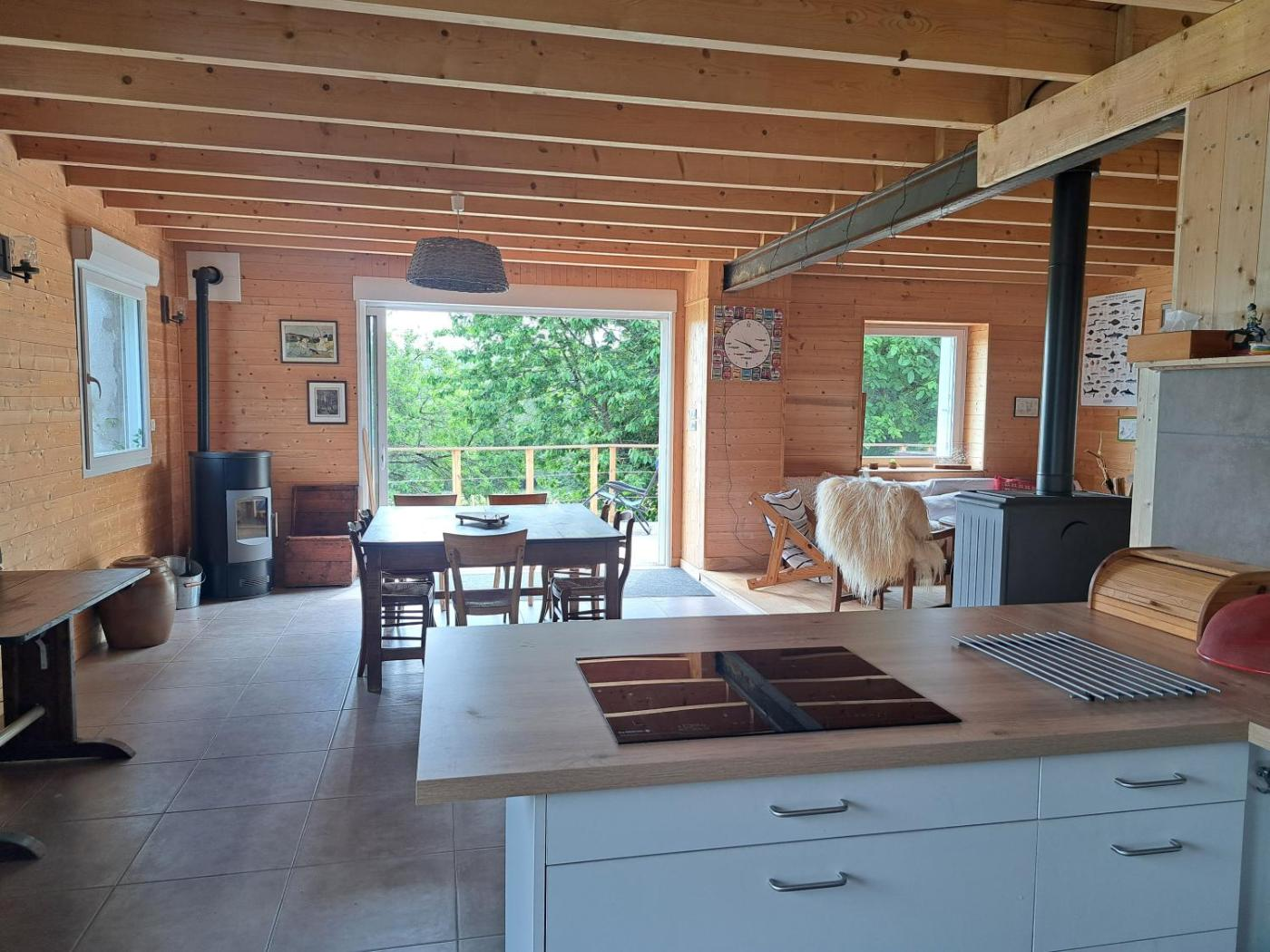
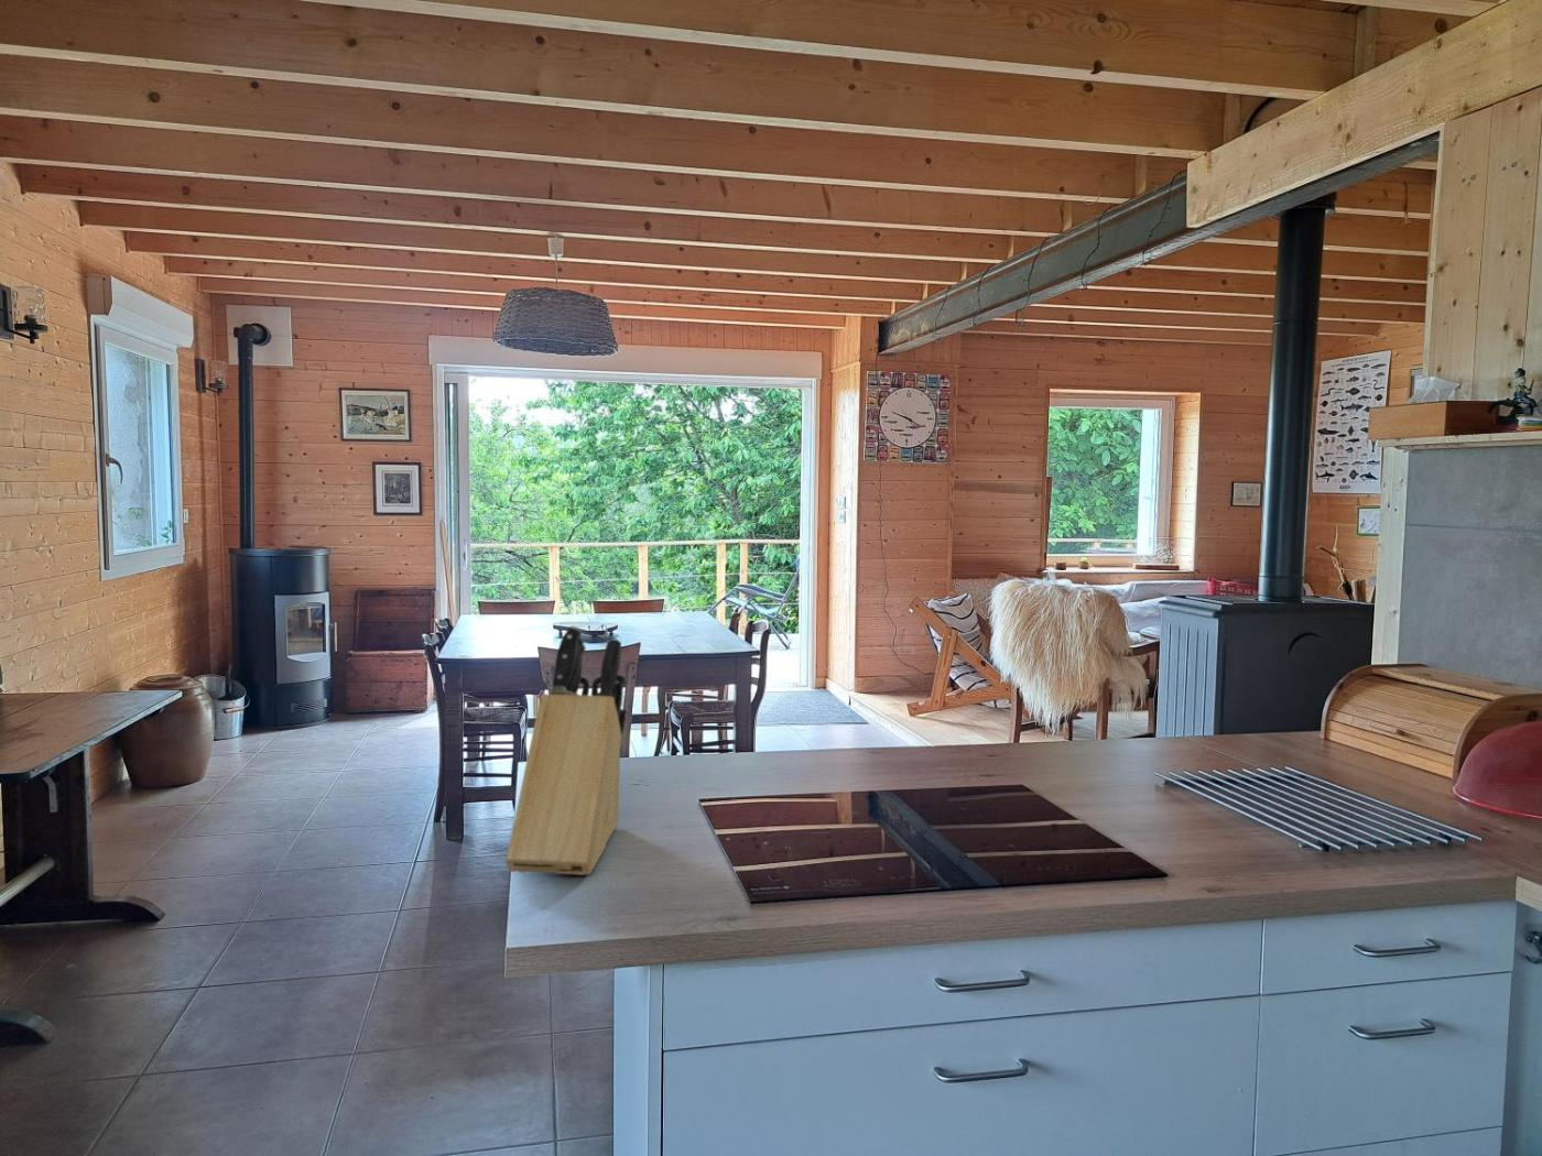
+ knife block (574, 737)
